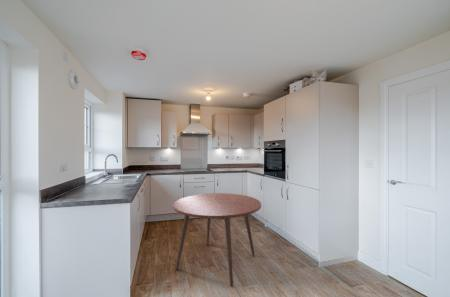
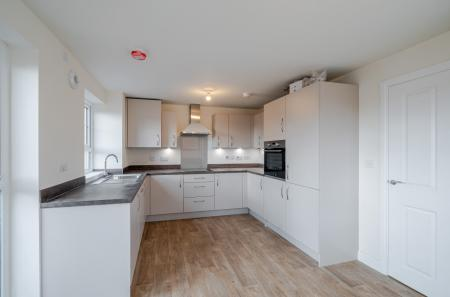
- dining table (209, 232)
